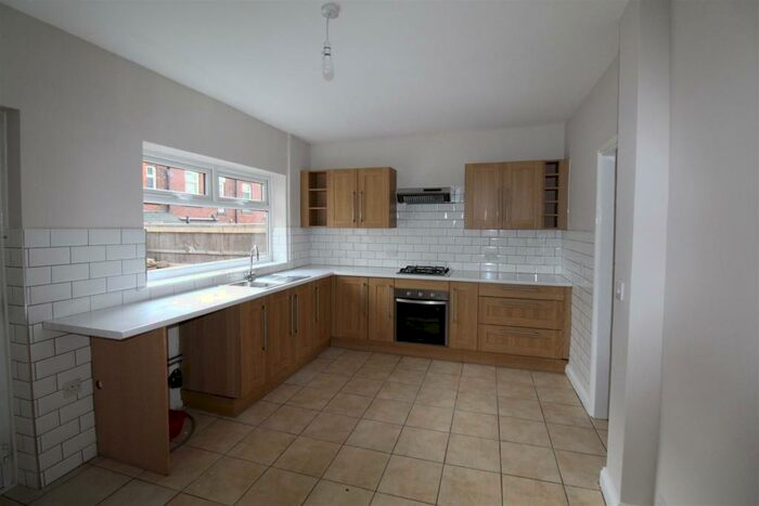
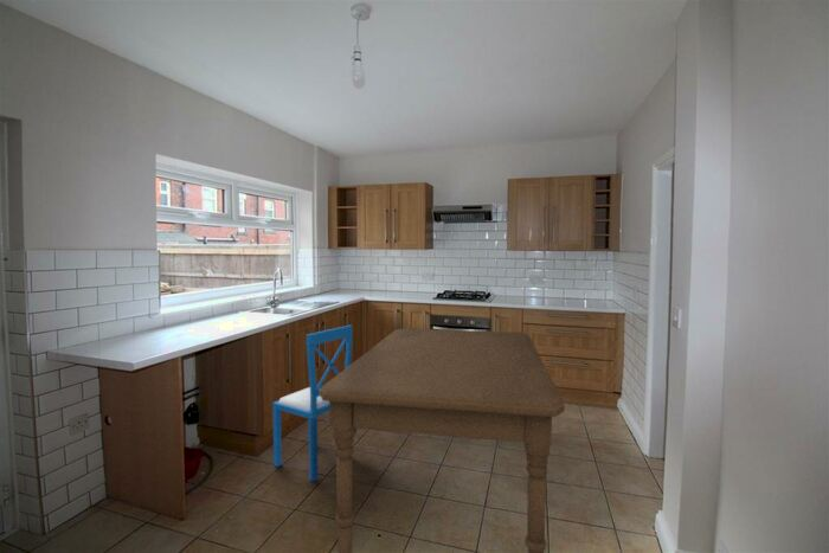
+ dining table (450, 417)
+ dining chair (313, 394)
